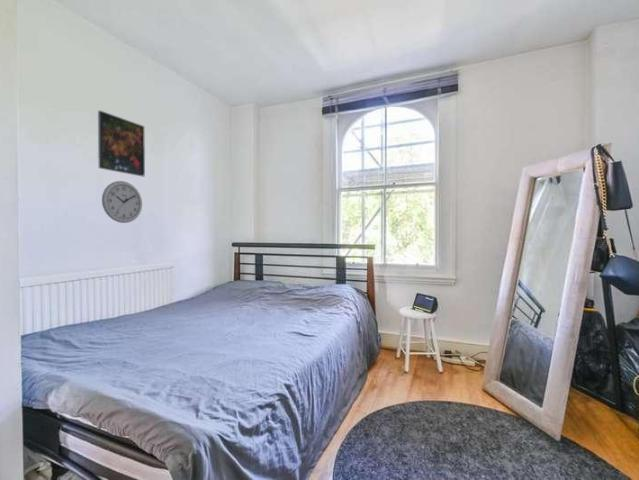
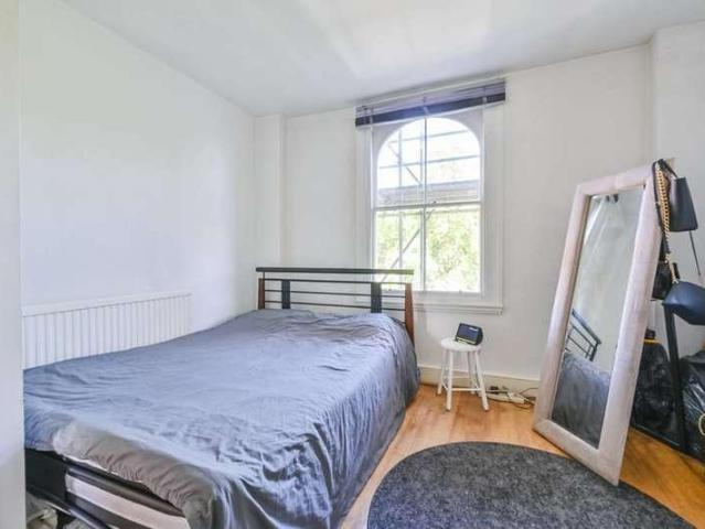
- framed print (122, 145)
- wall clock (123, 202)
